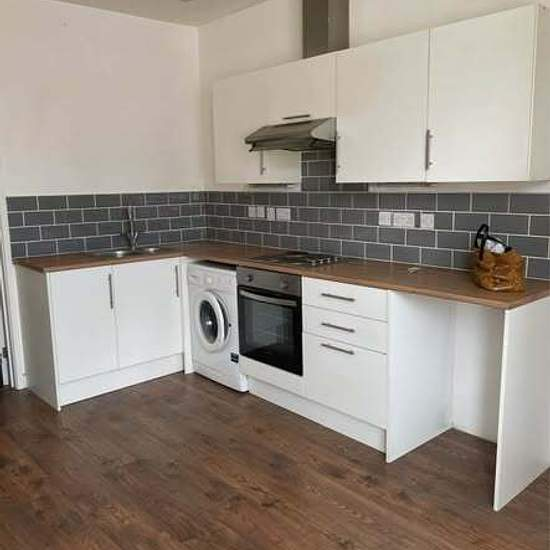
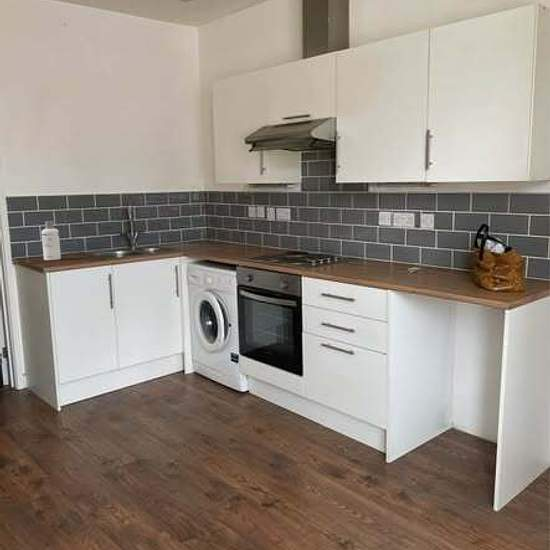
+ screw cap bottle (50, 240)
